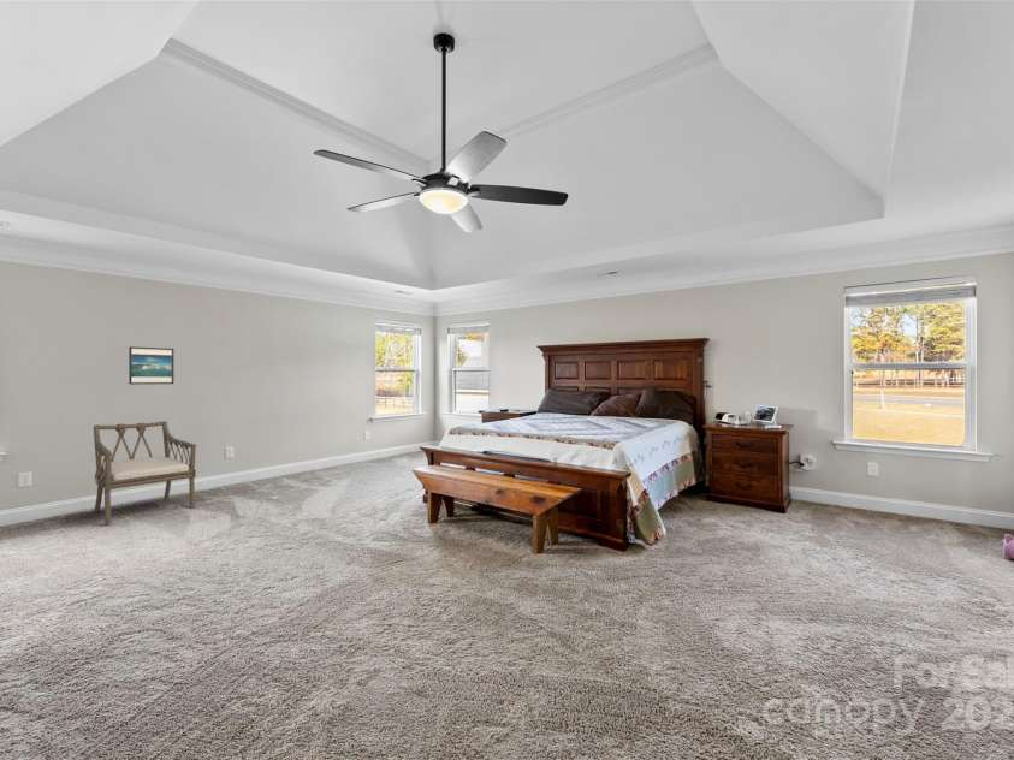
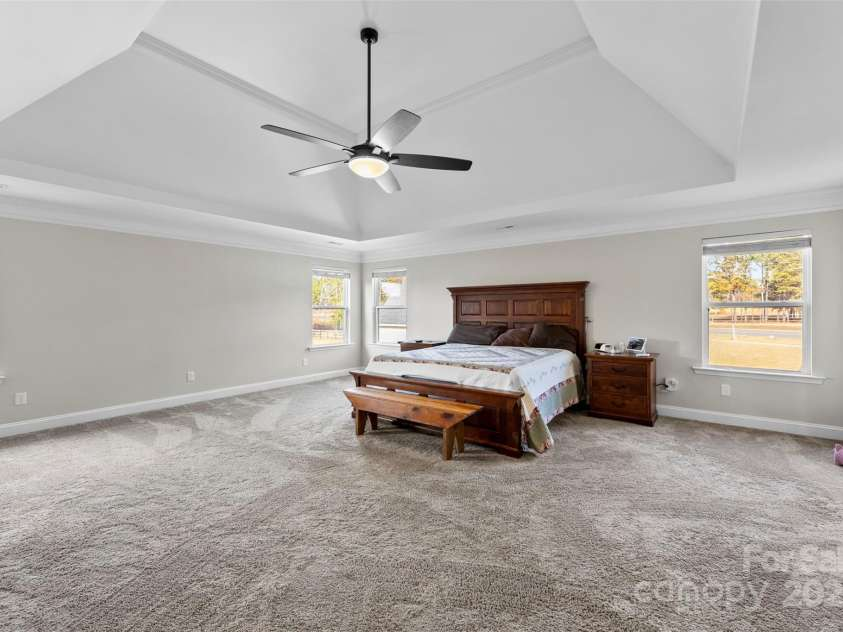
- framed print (152, 366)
- armchair (142, 467)
